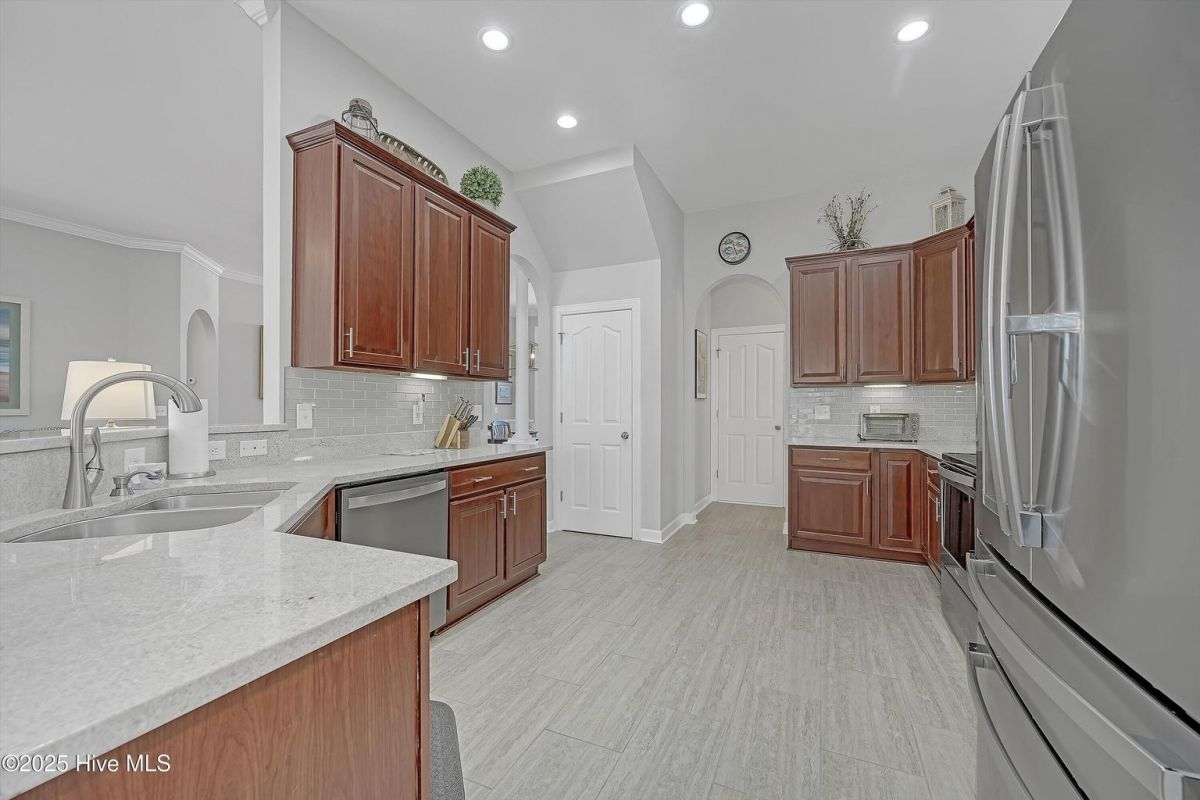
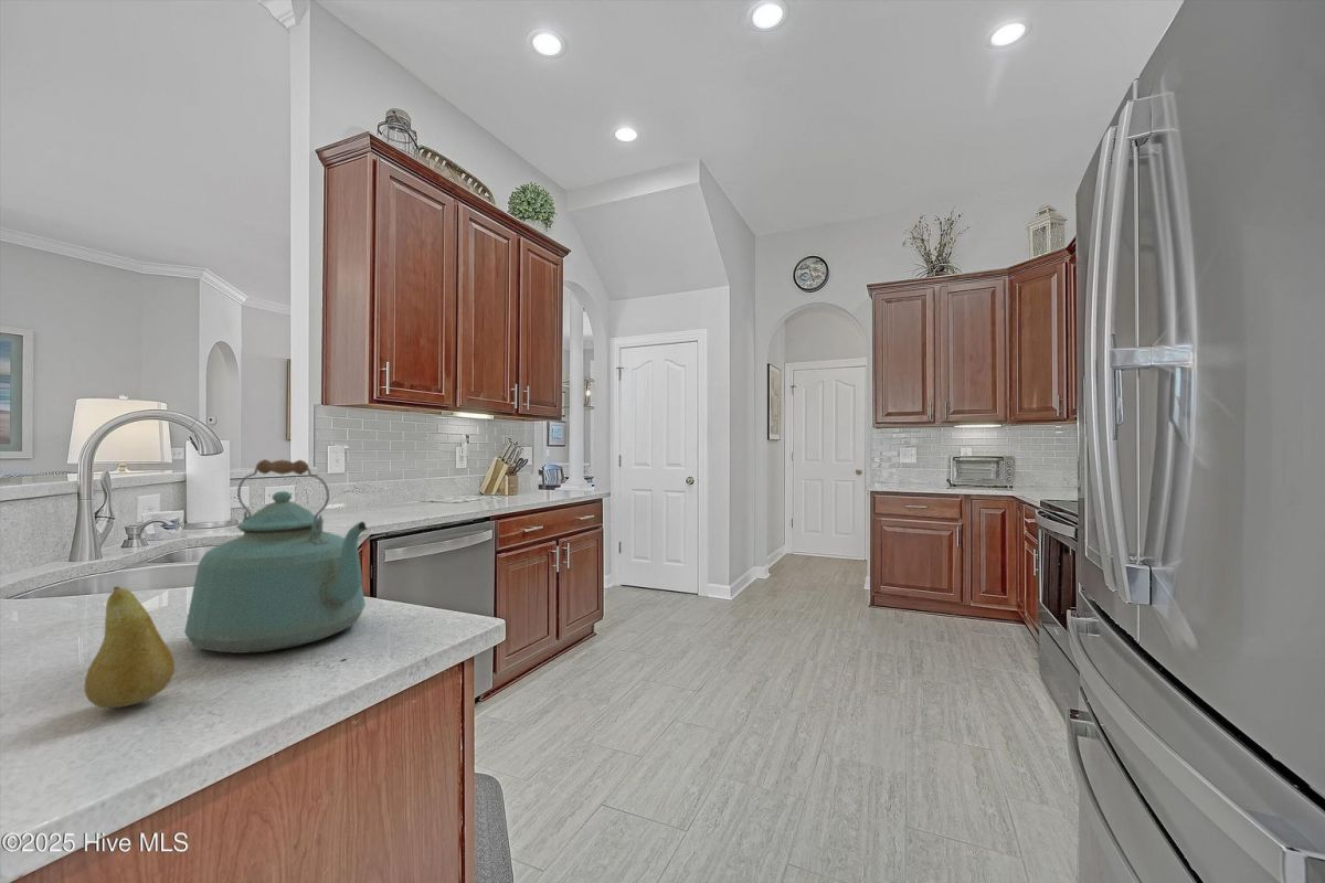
+ kettle (293, 546)
+ fruit (130, 645)
